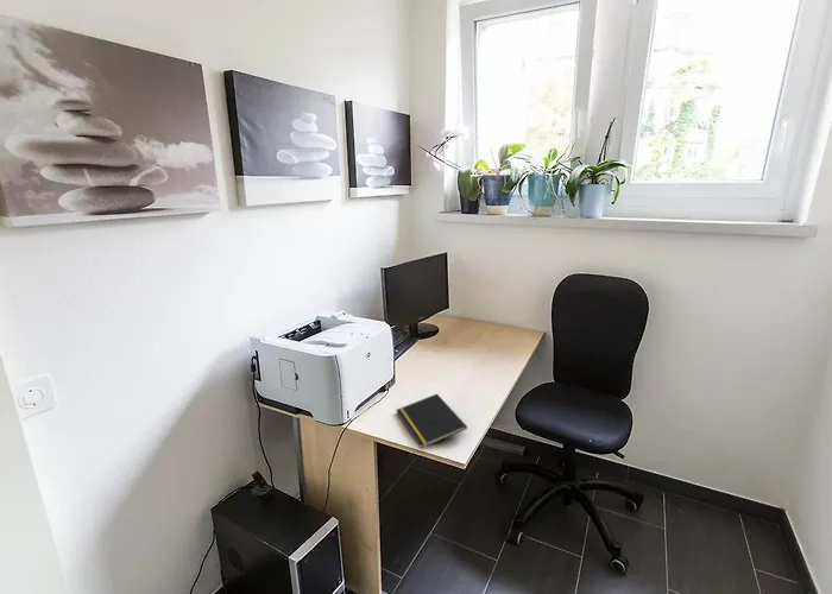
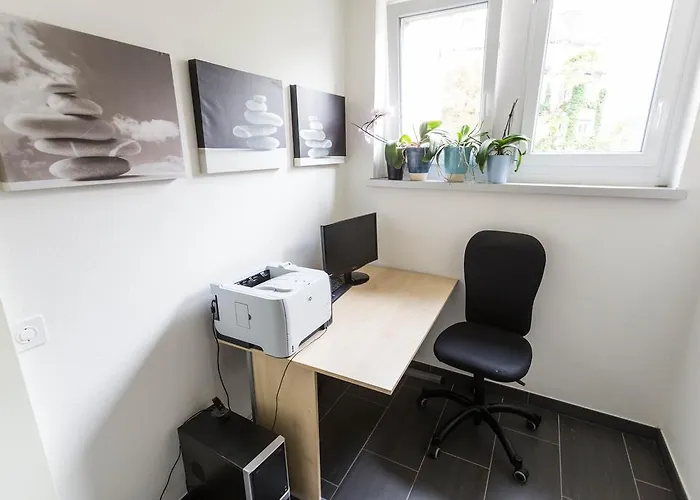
- notepad (429, 418)
